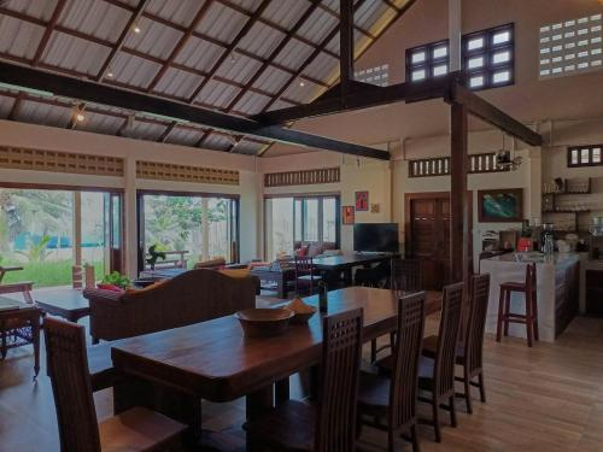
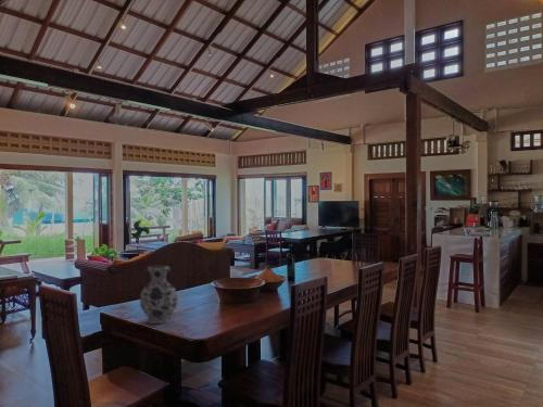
+ vase (159, 293)
